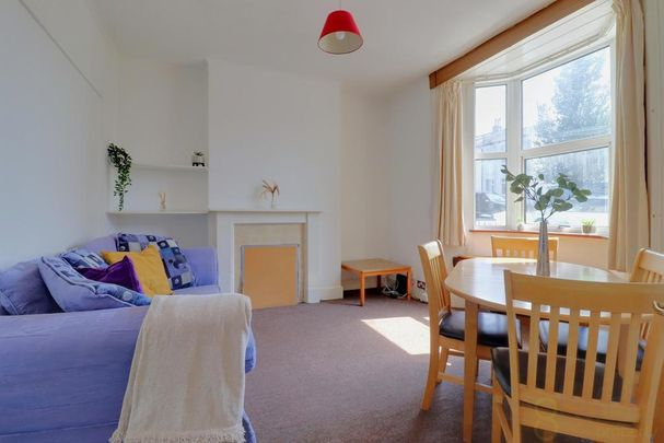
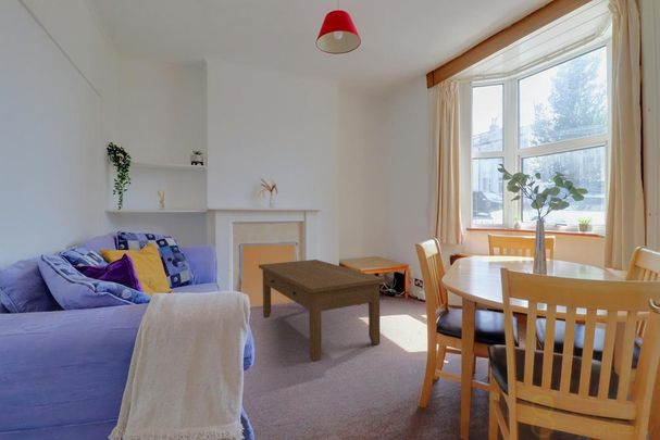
+ coffee table (314, 299)
